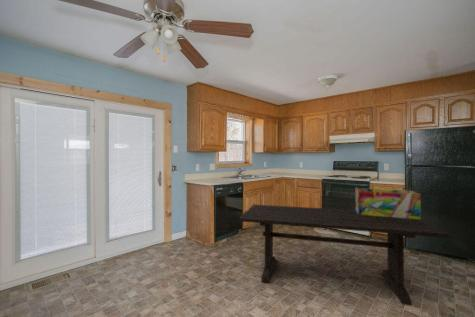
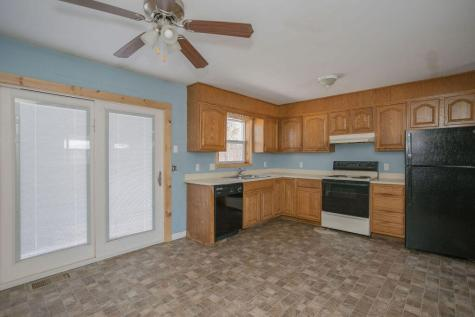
- decorative box (385, 201)
- dining table (327, 241)
